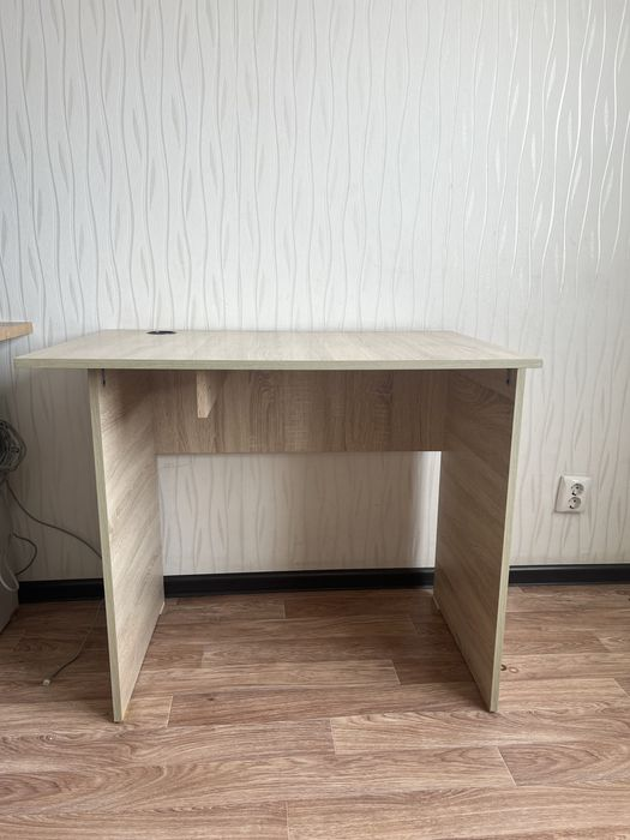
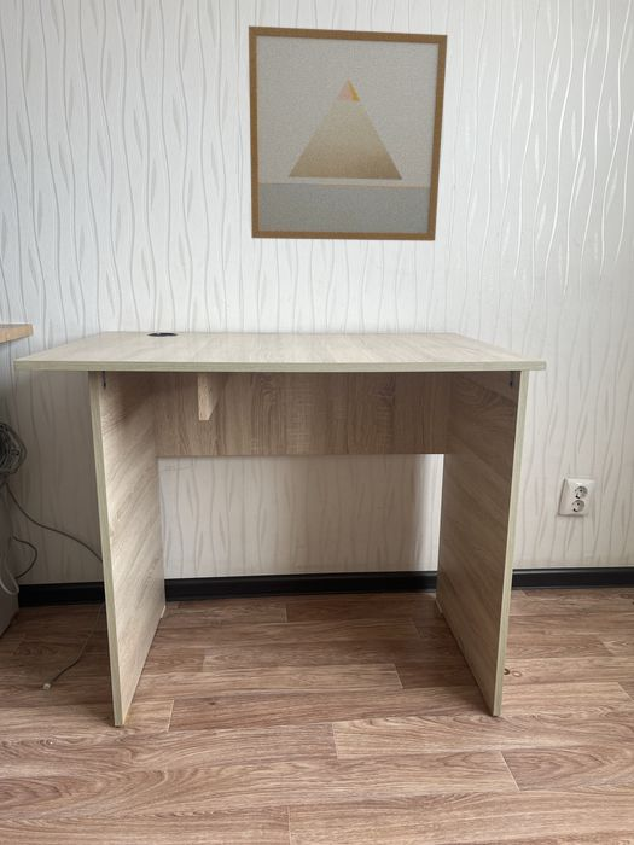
+ wall art (345, 140)
